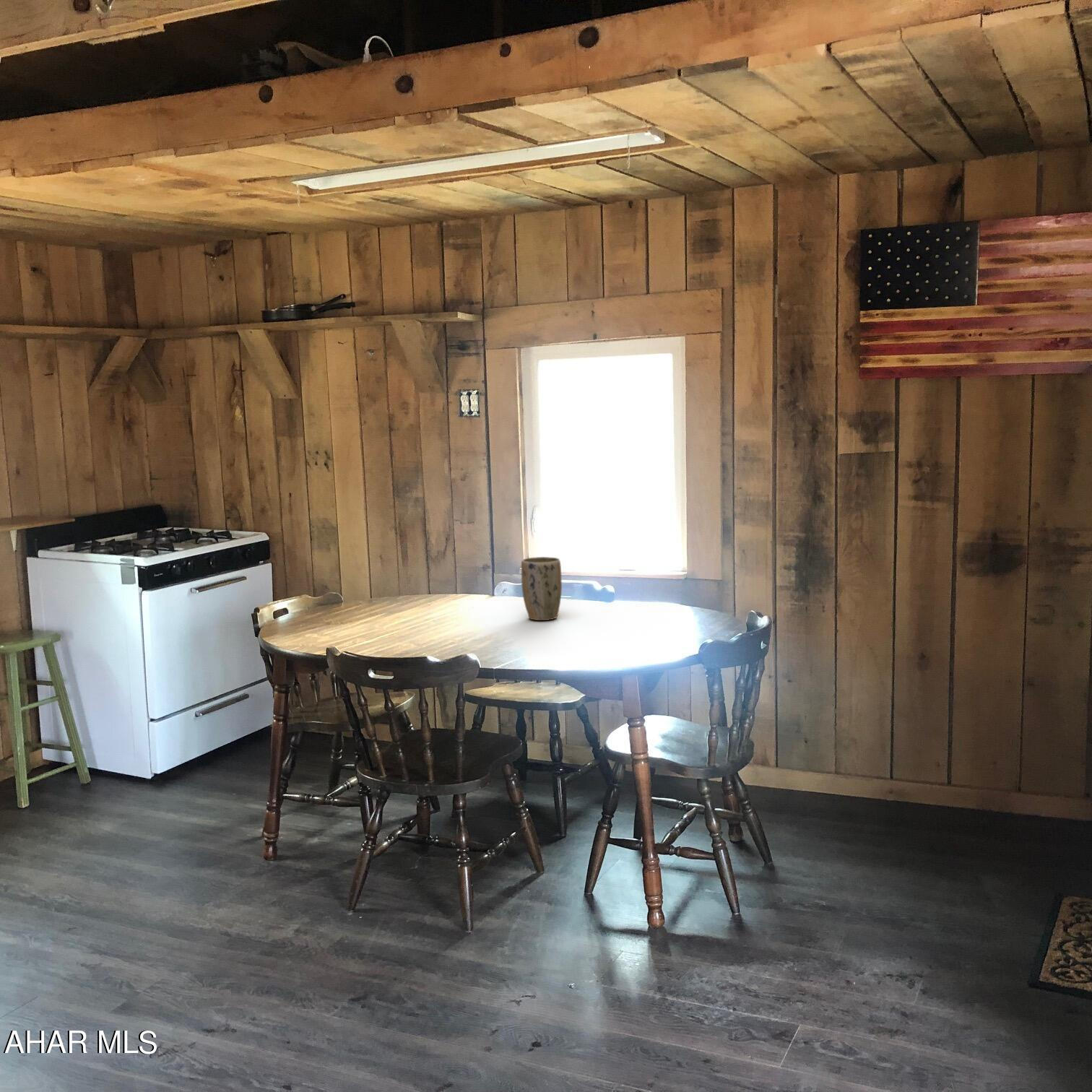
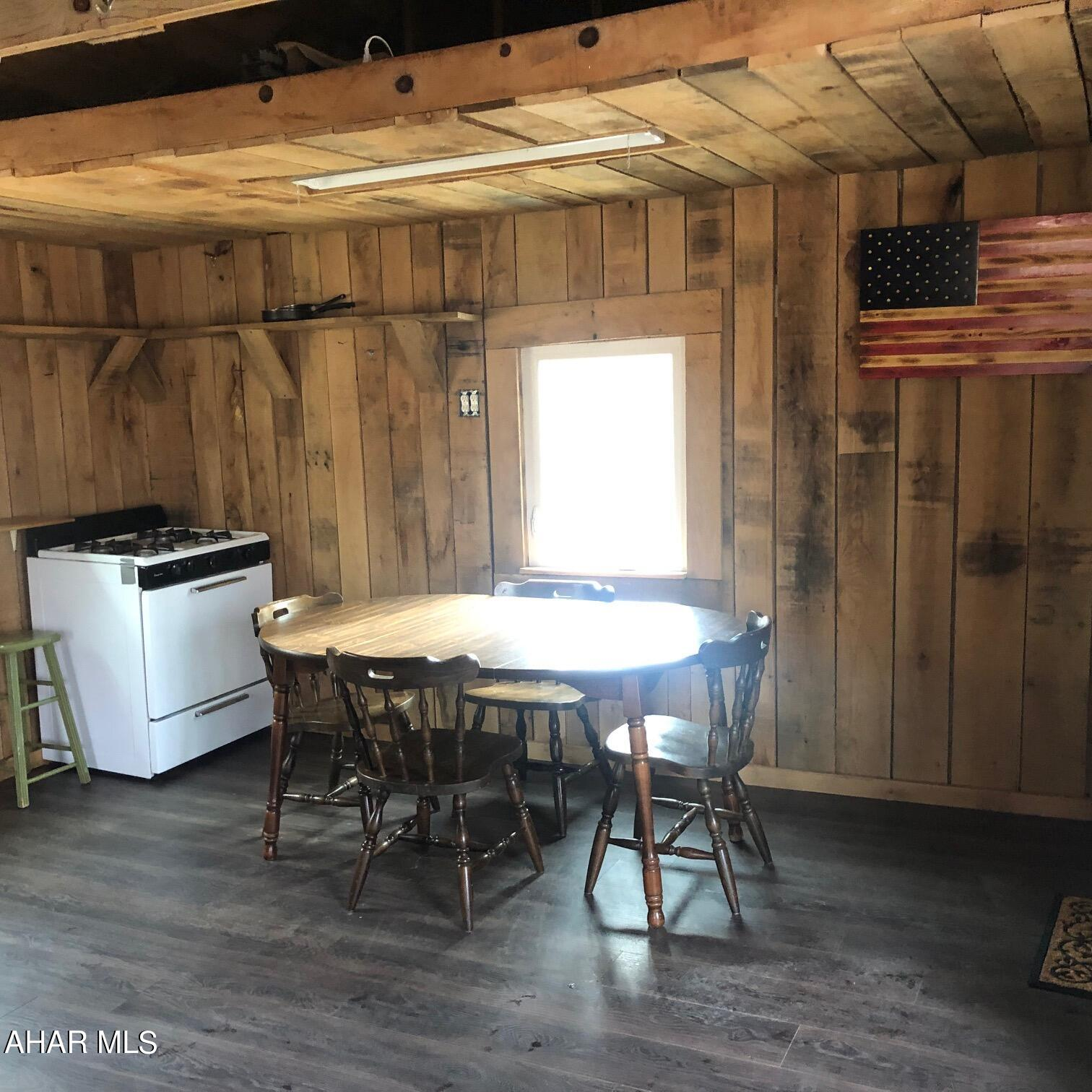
- plant pot (542, 589)
